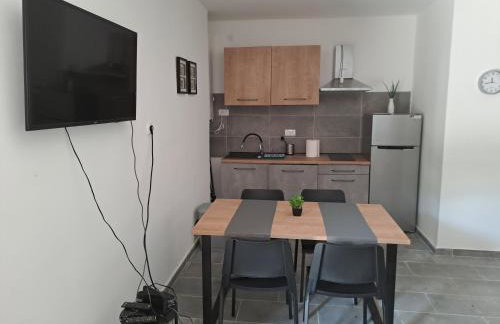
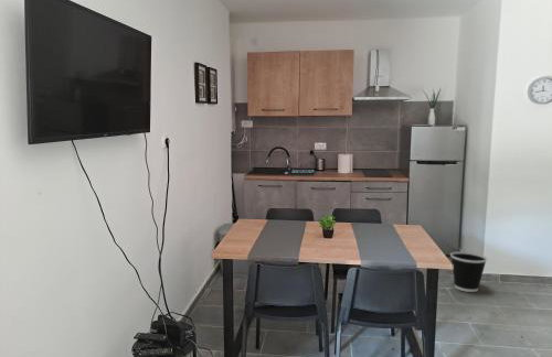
+ wastebasket (467, 271)
